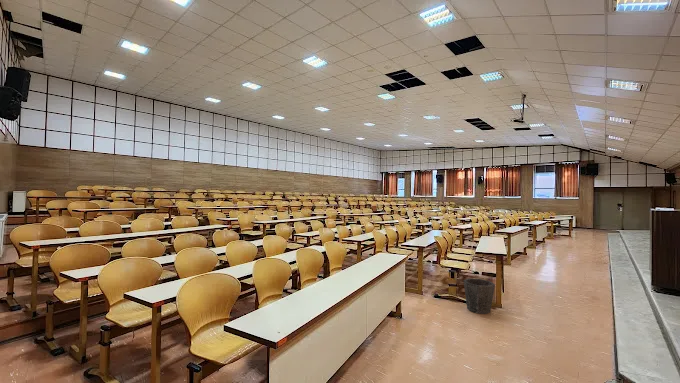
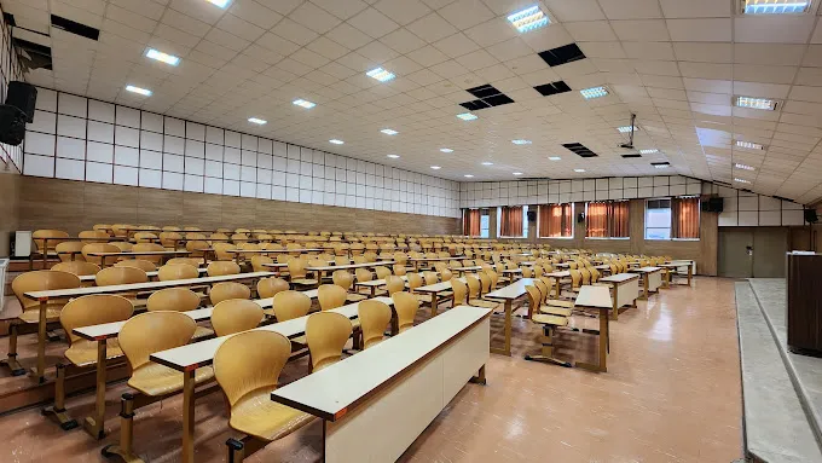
- waste bin (478, 296)
